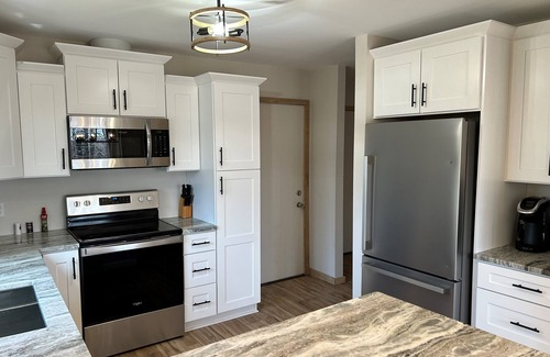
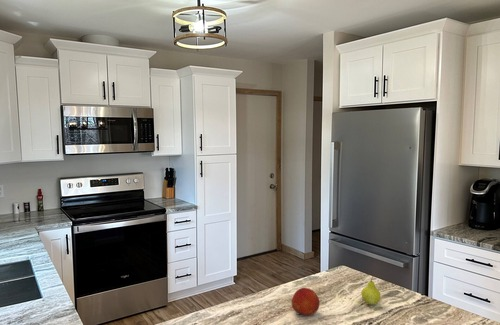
+ fruit (370, 288)
+ fruit (305, 301)
